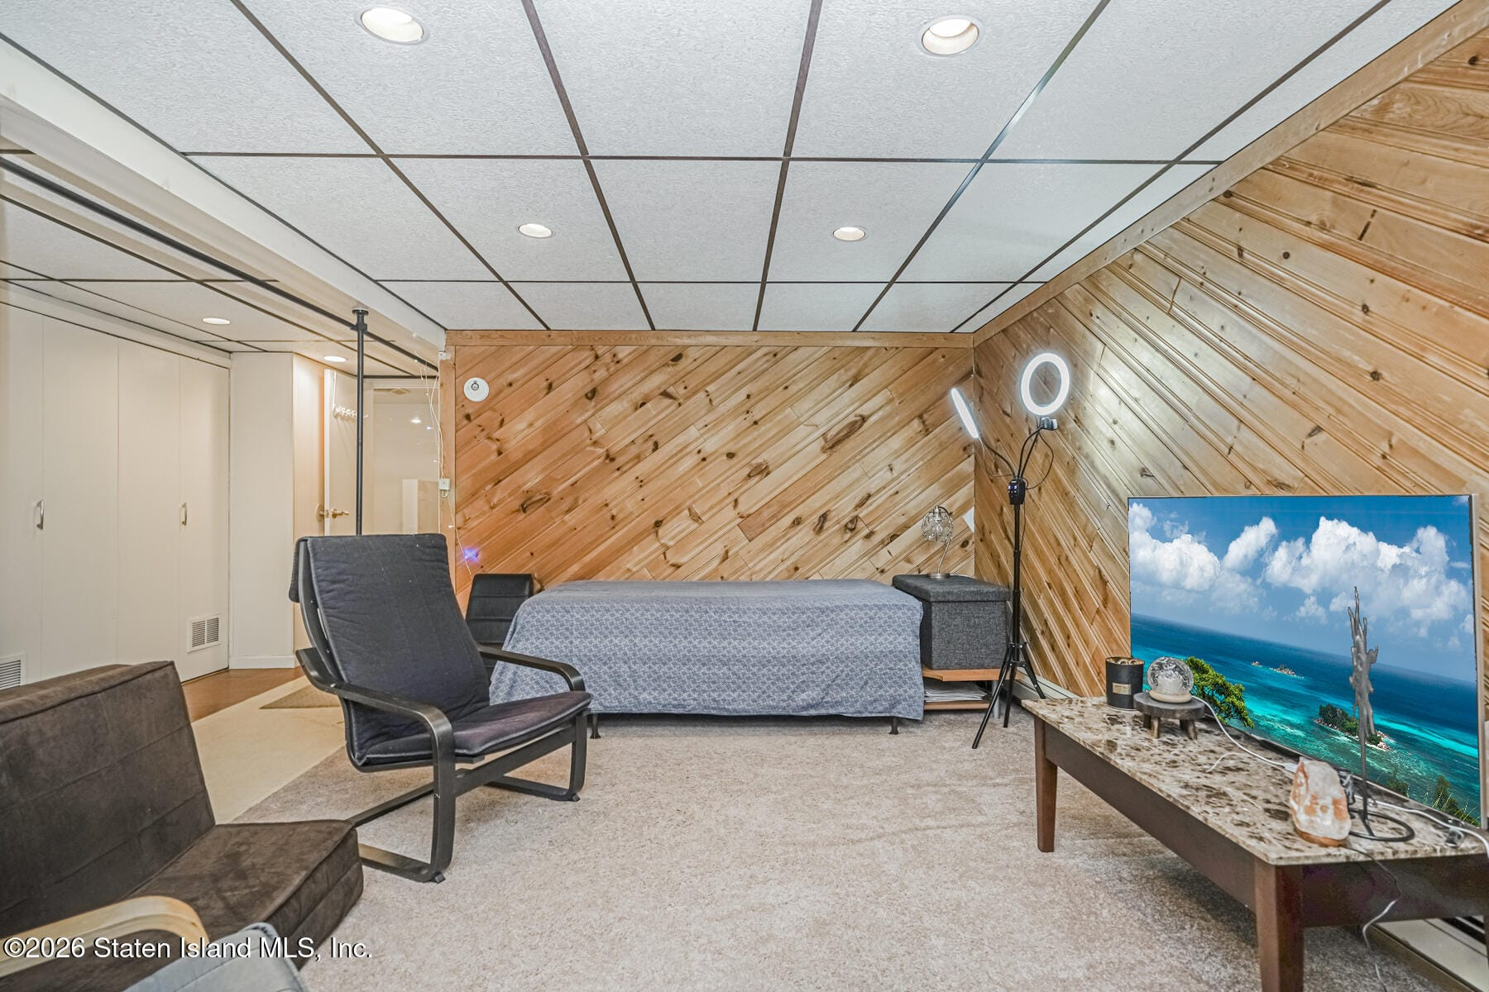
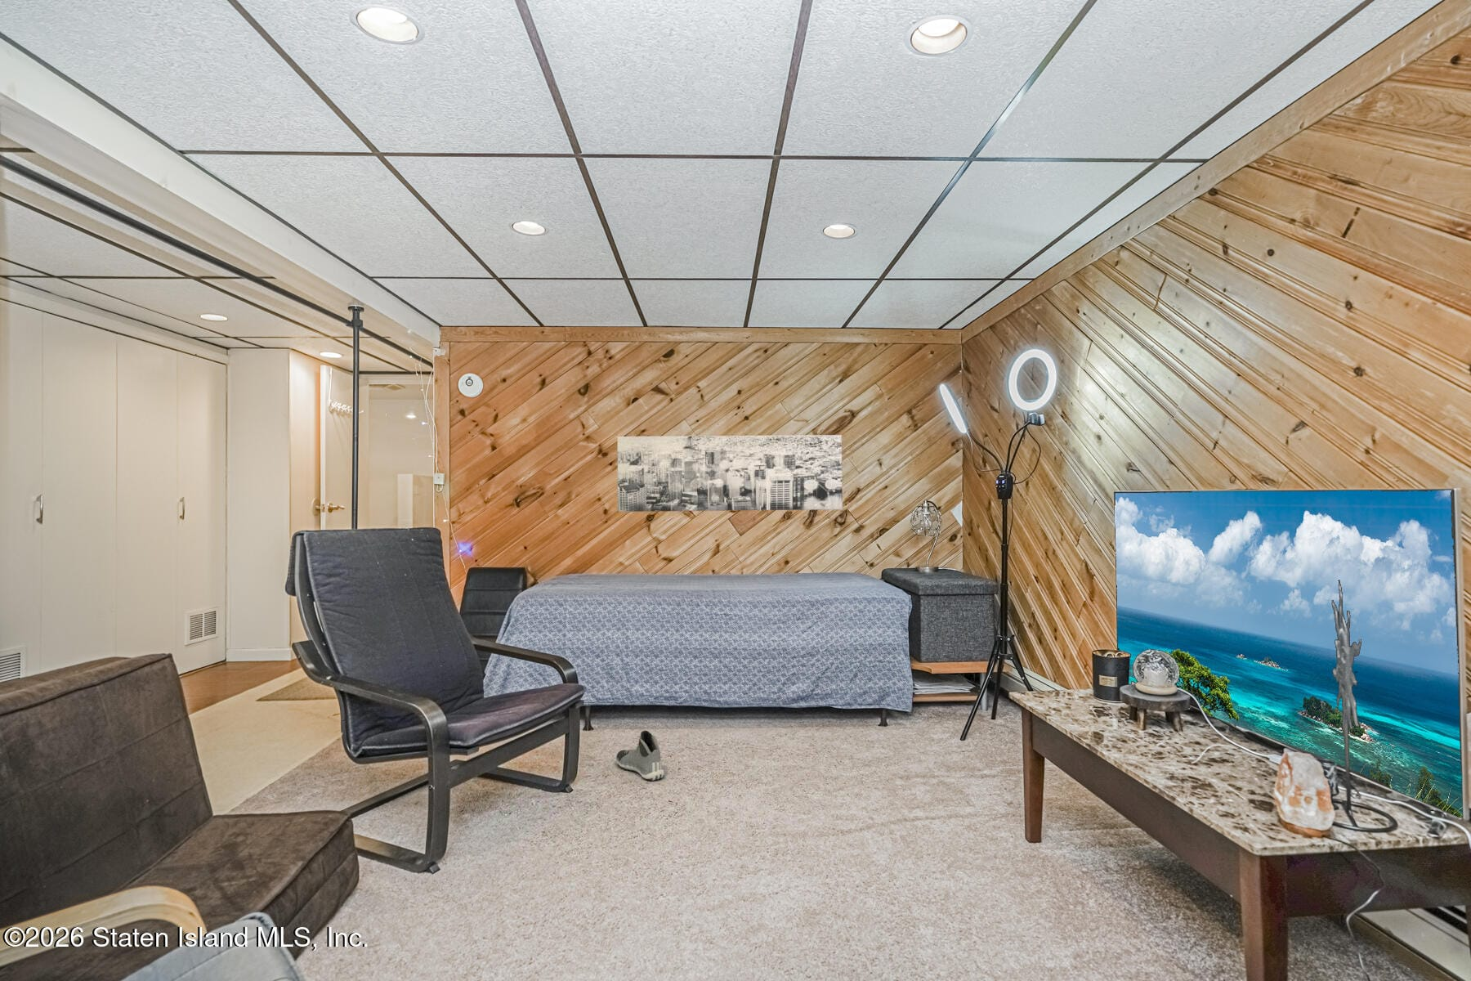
+ sneaker (640, 749)
+ wall art (730, 473)
